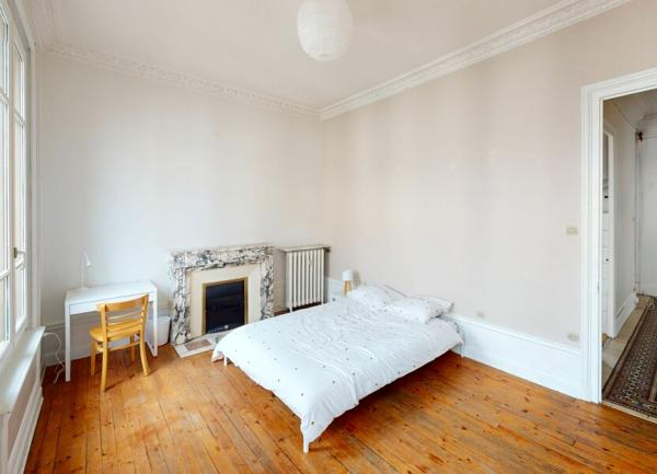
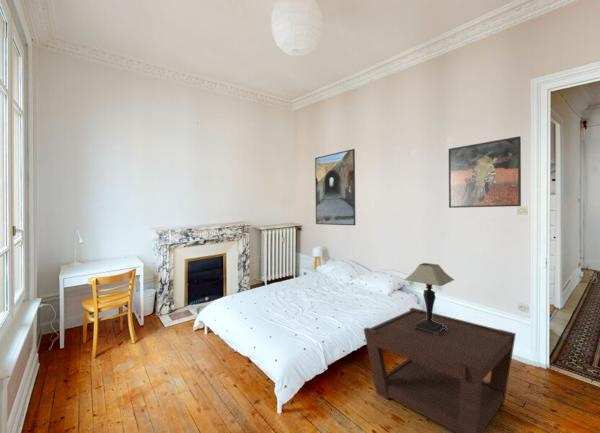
+ table lamp (429, 293)
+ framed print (333, 189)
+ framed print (481, 175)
+ side table (438, 364)
